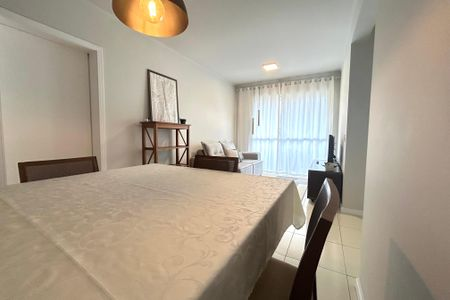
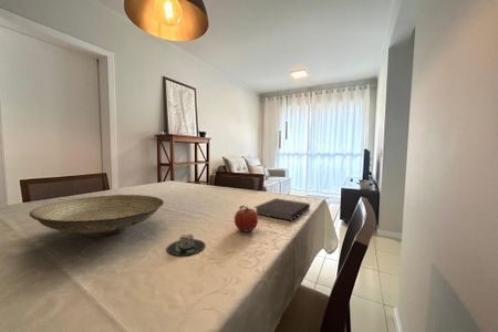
+ notebook (282, 208)
+ decorative bowl (106, 217)
+ fruit (246, 217)
+ candle (186, 241)
